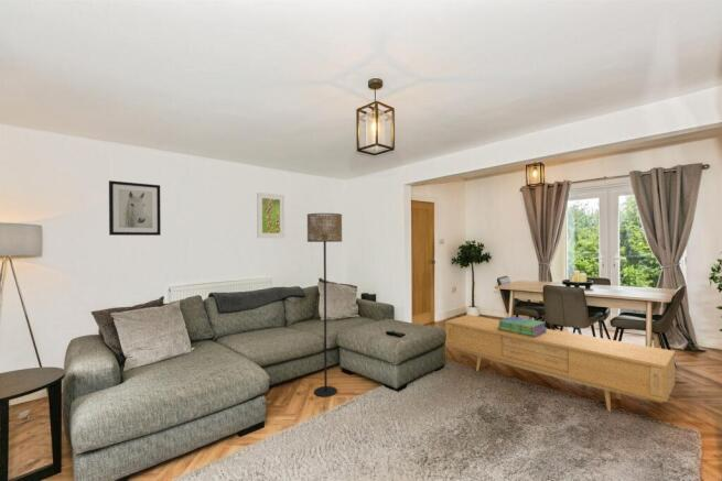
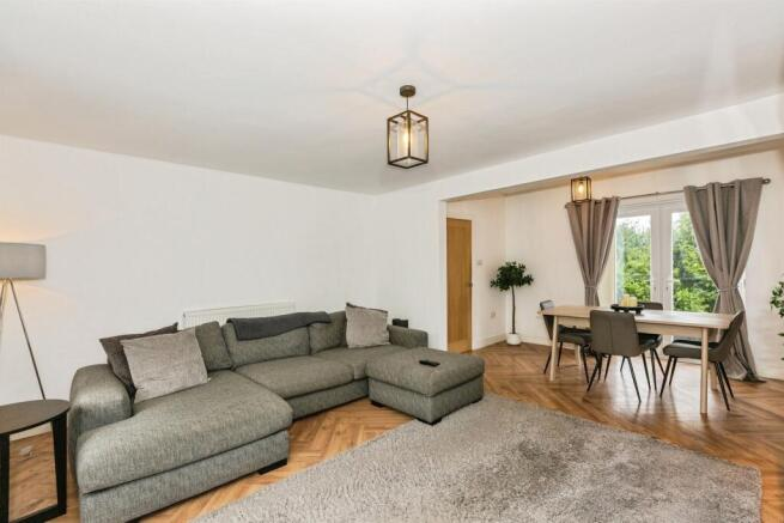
- sideboard (541, 358)
- stack of books (521, 326)
- wall art (136, 209)
- floor lamp (324, 303)
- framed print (270, 216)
